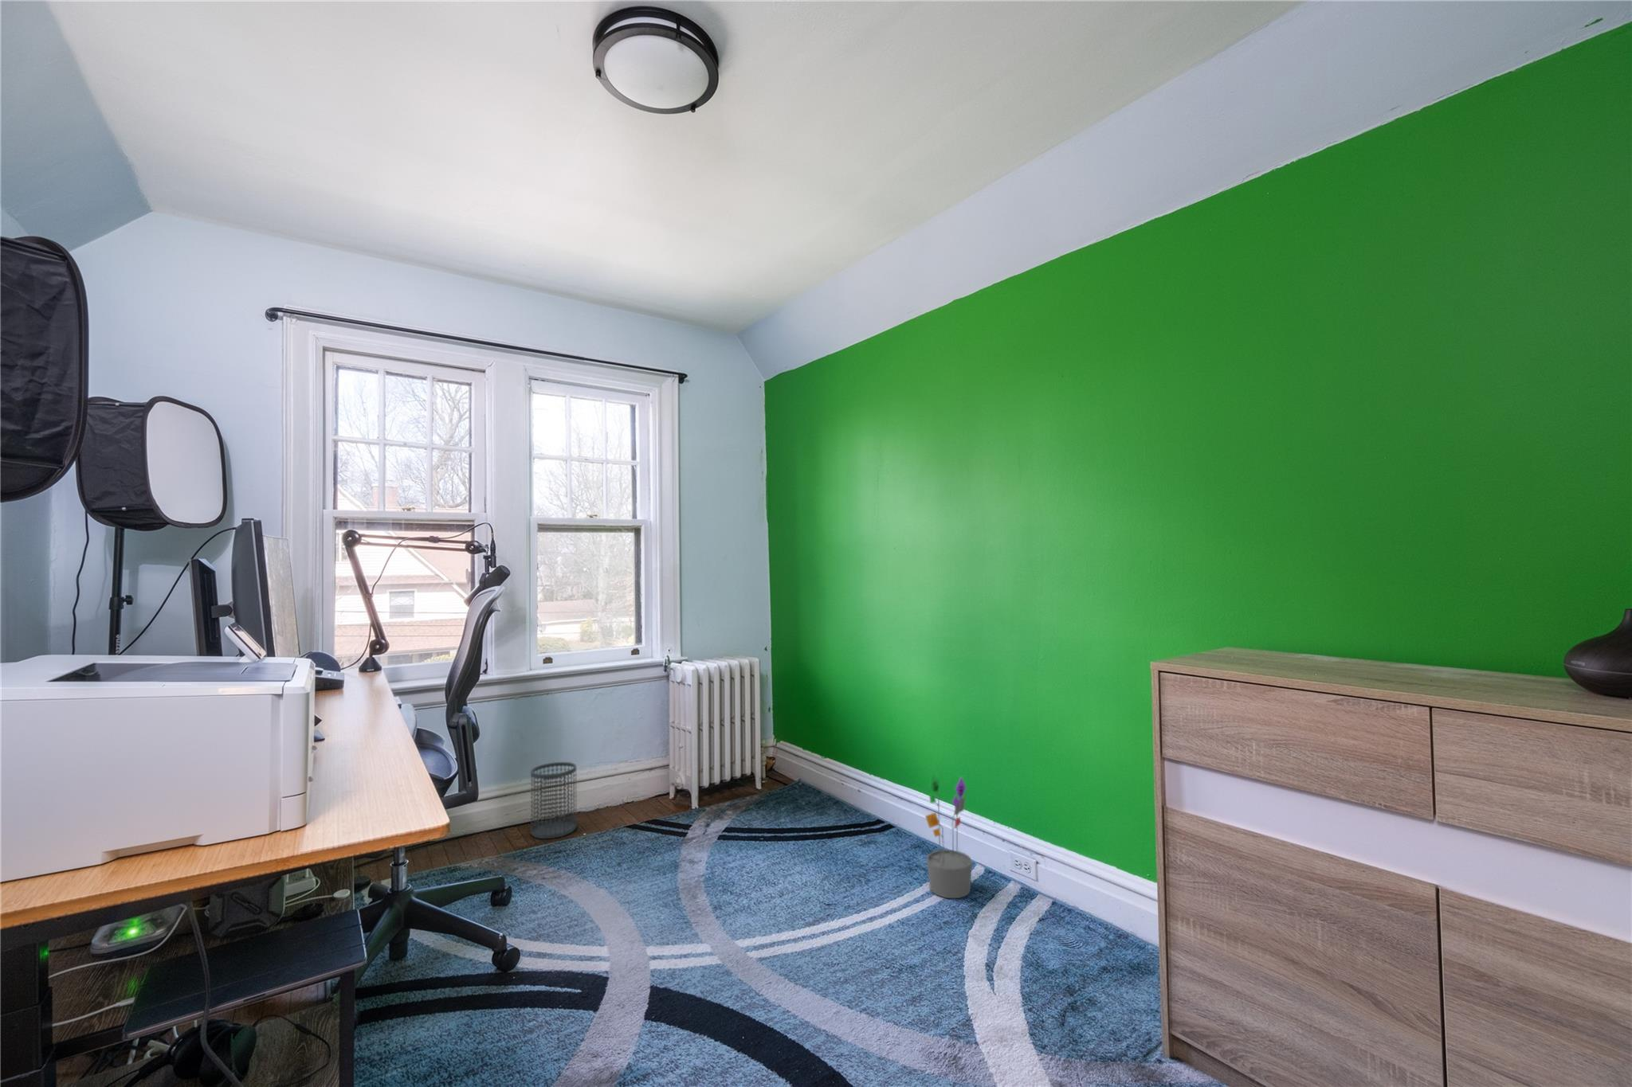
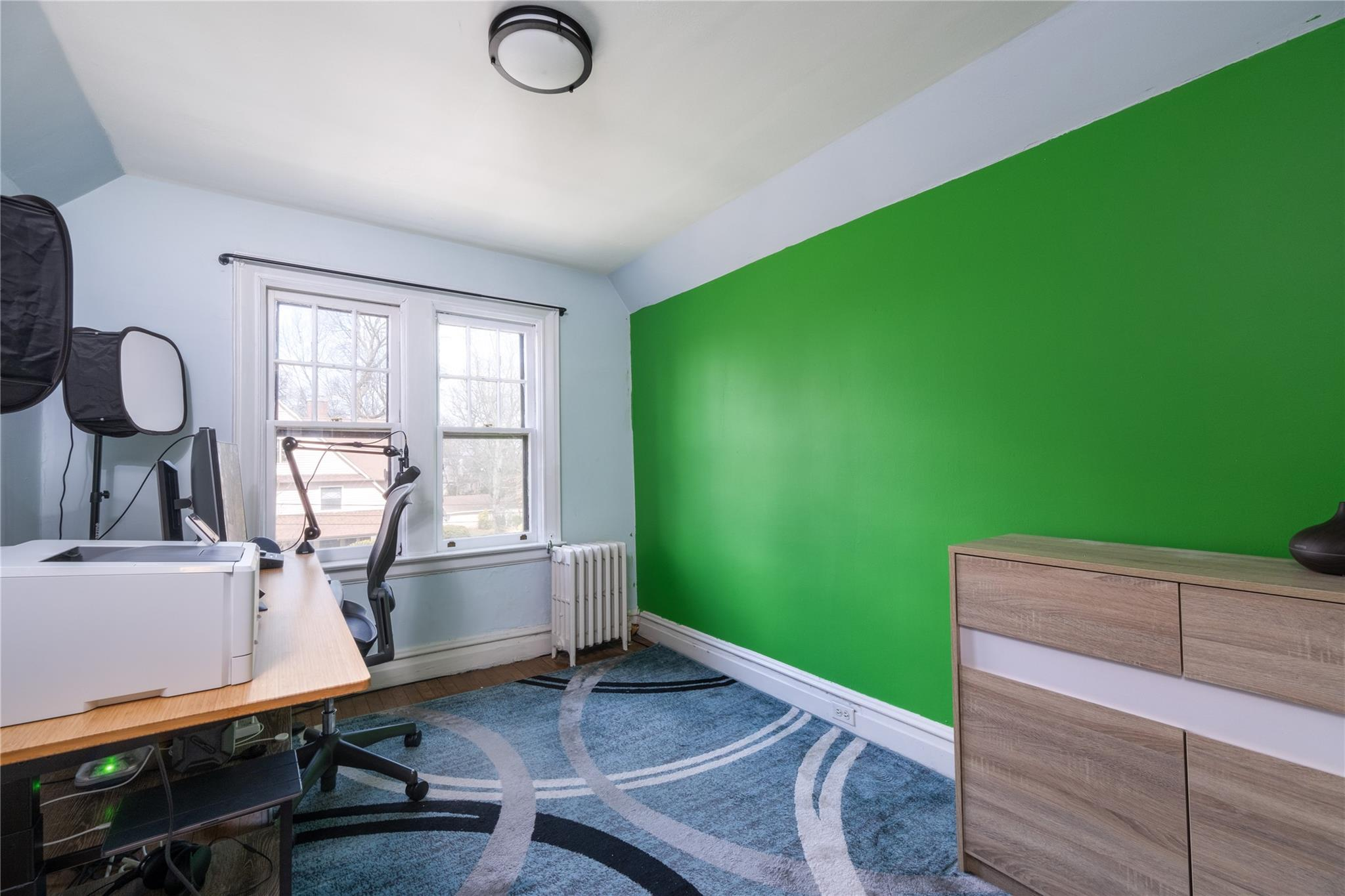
- wastebasket (553, 798)
- decorative plant (943, 831)
